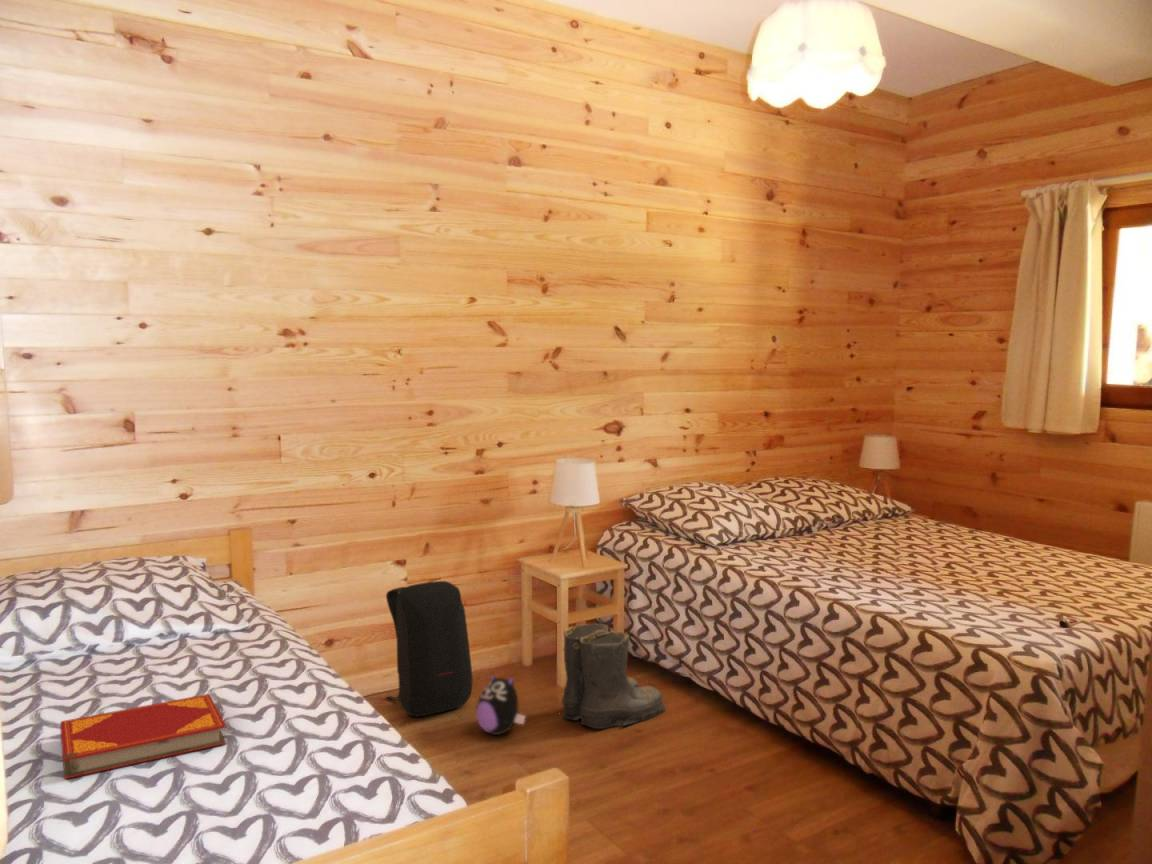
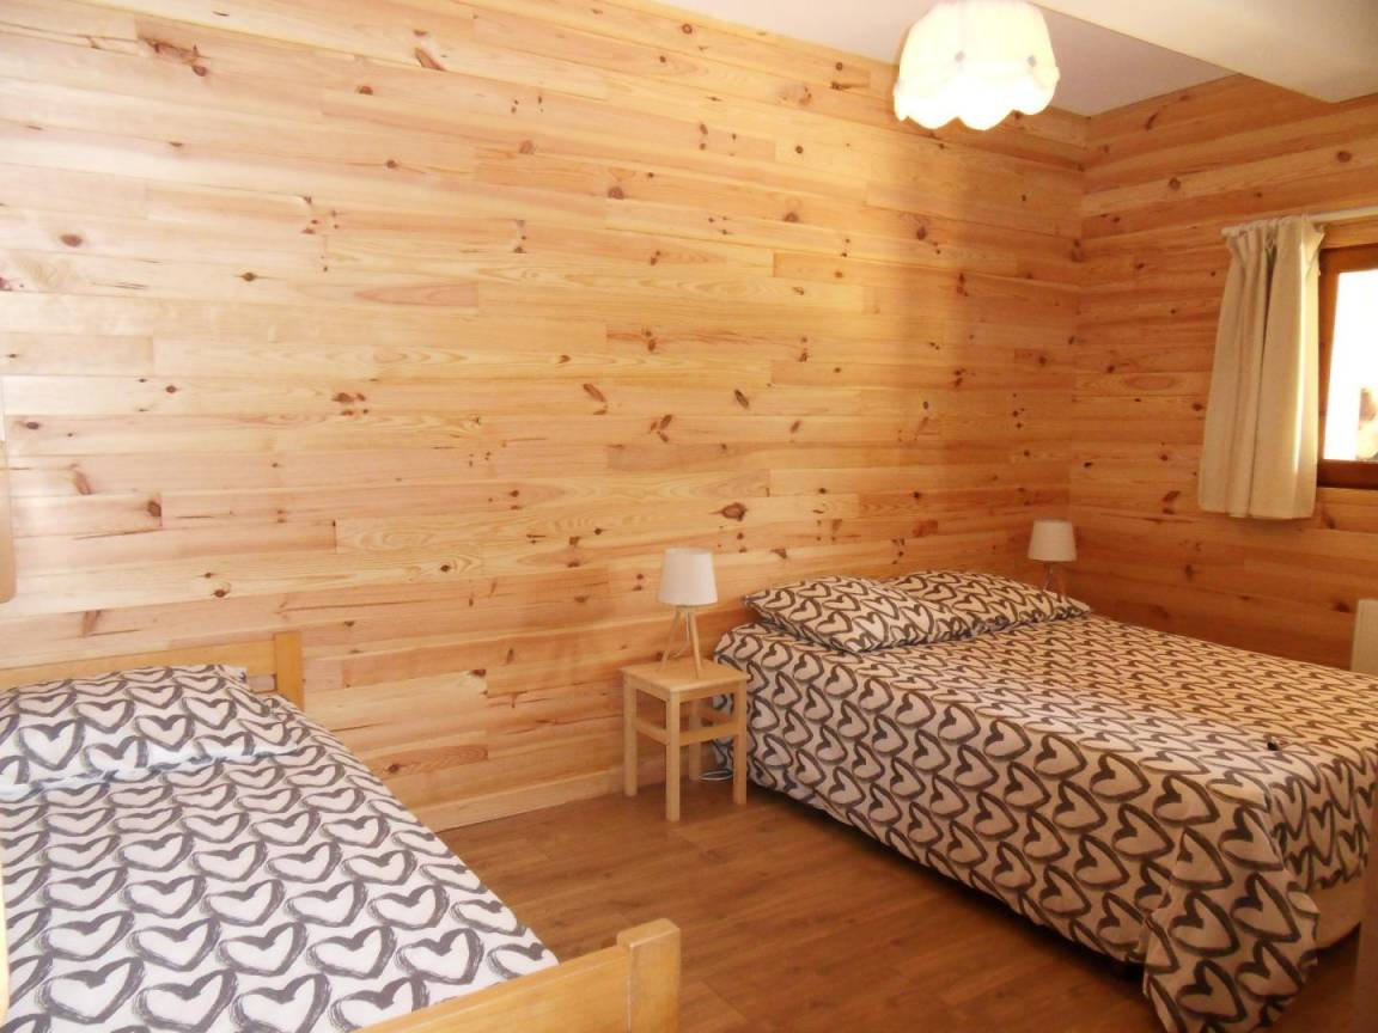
- boots (613, 670)
- hardback book (143, 732)
- backpack (429, 644)
- plush toy (500, 702)
